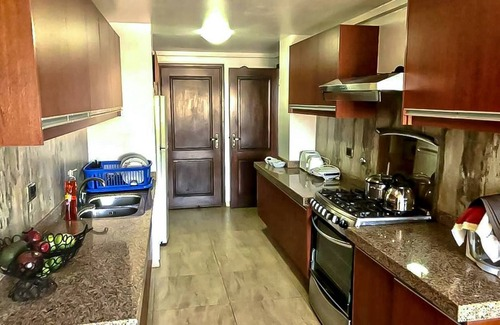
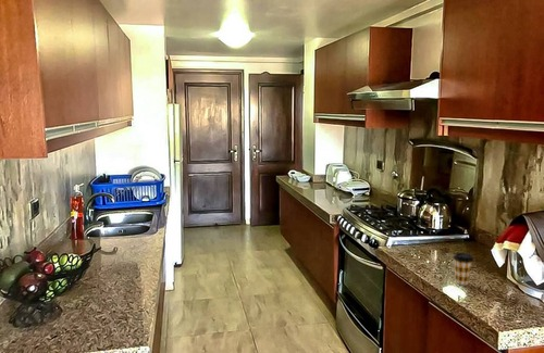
+ coffee cup (462, 268)
